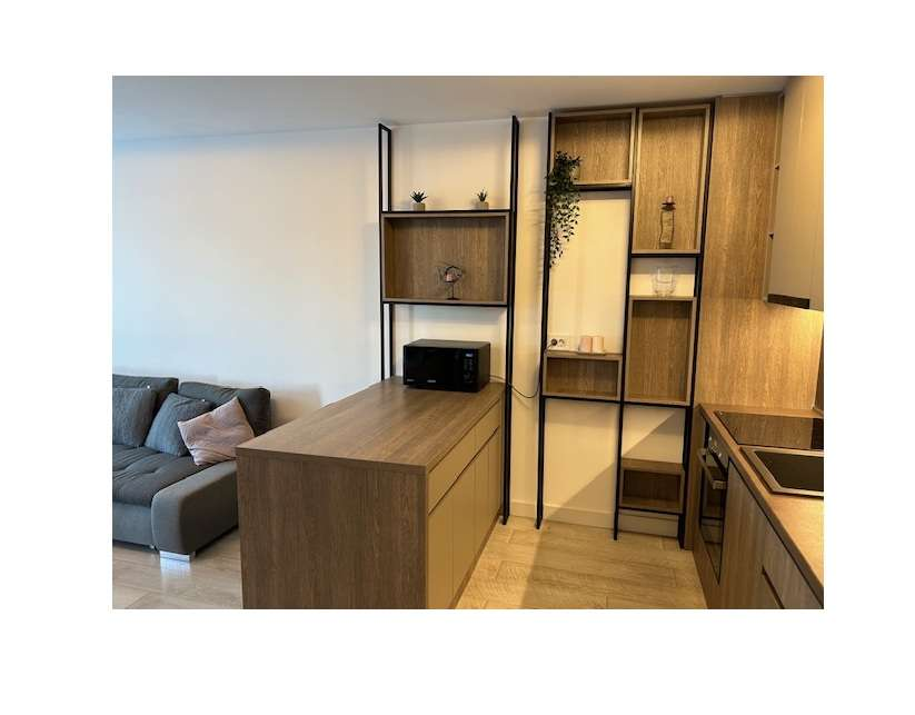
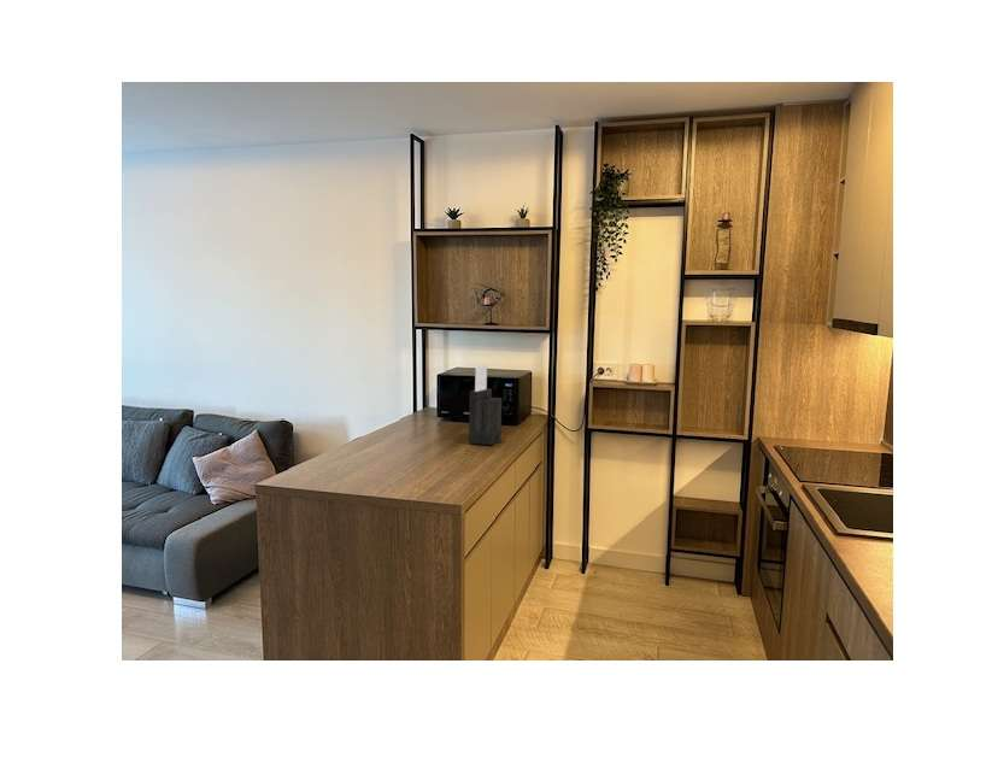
+ knife block (488, 403)
